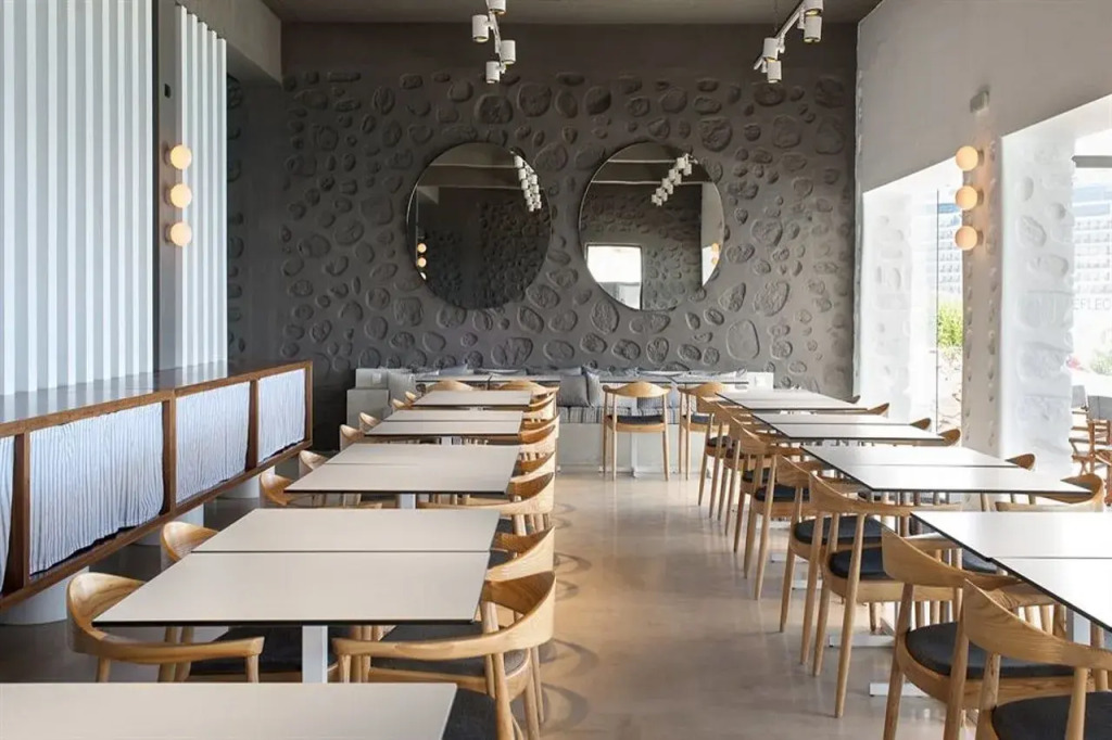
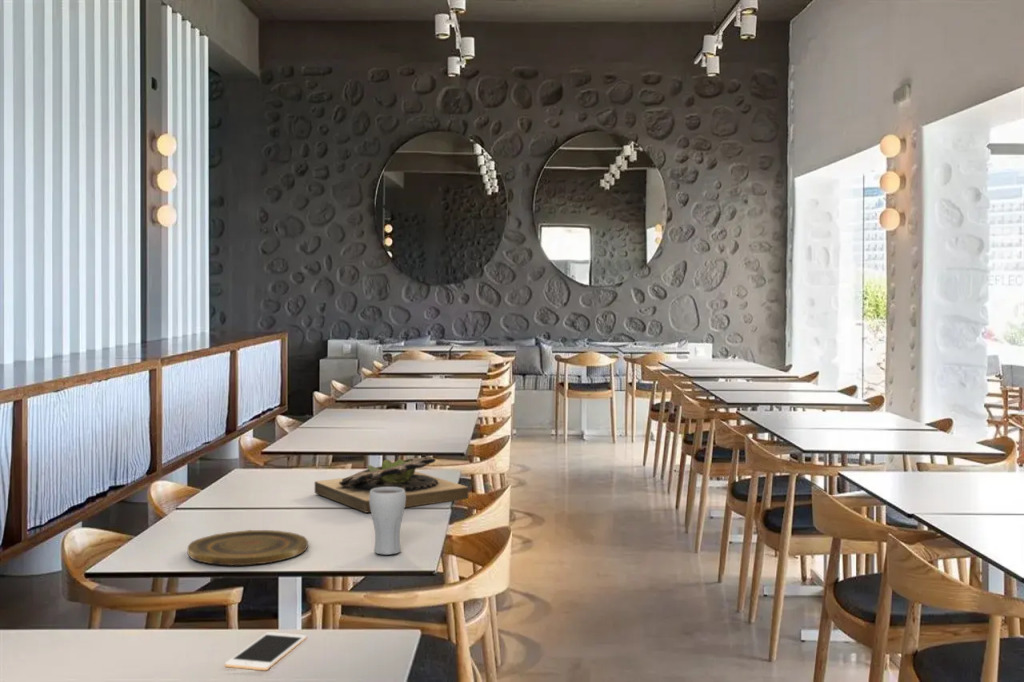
+ drinking glass (387, 521)
+ plate (248, 546)
+ cell phone (267, 650)
+ succulent planter (390, 476)
